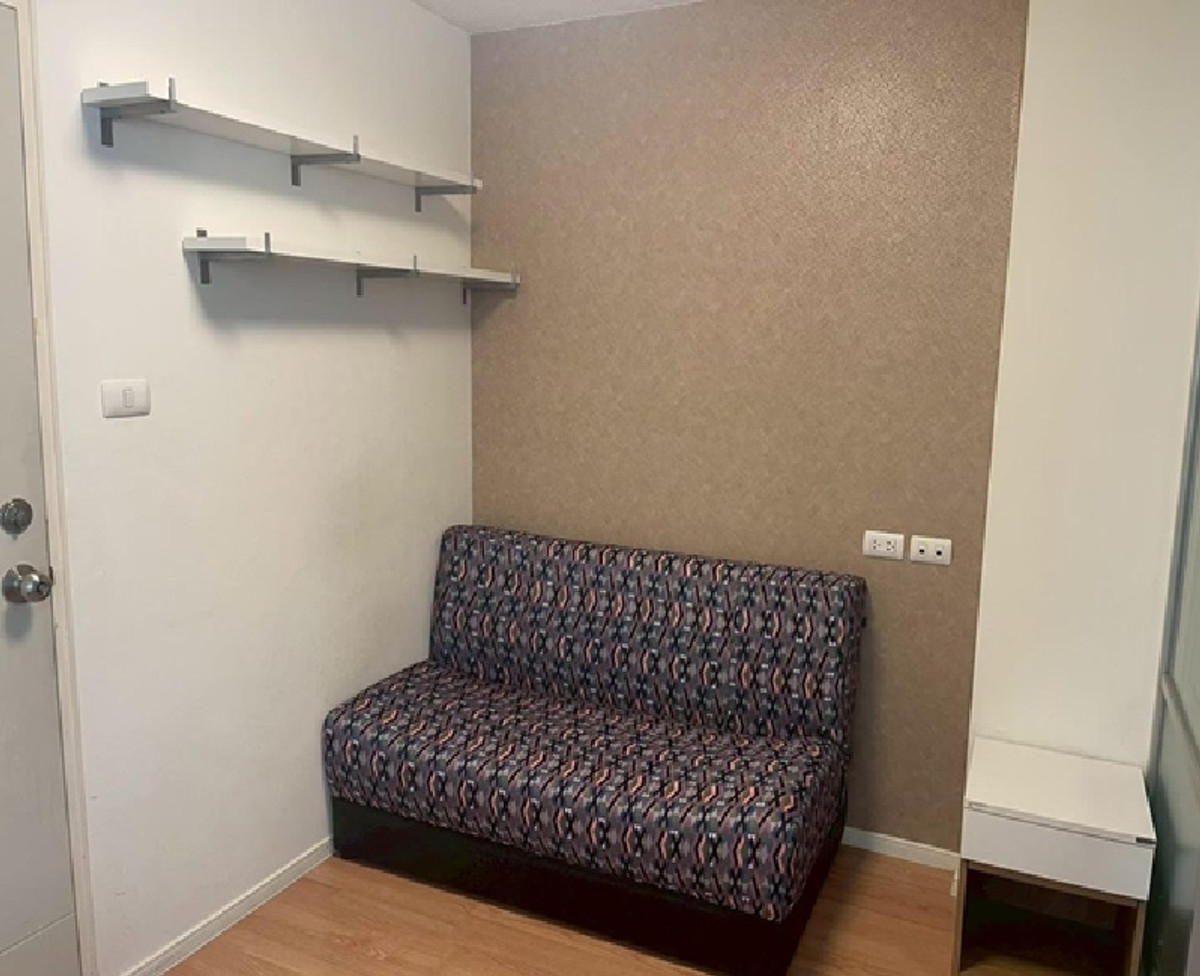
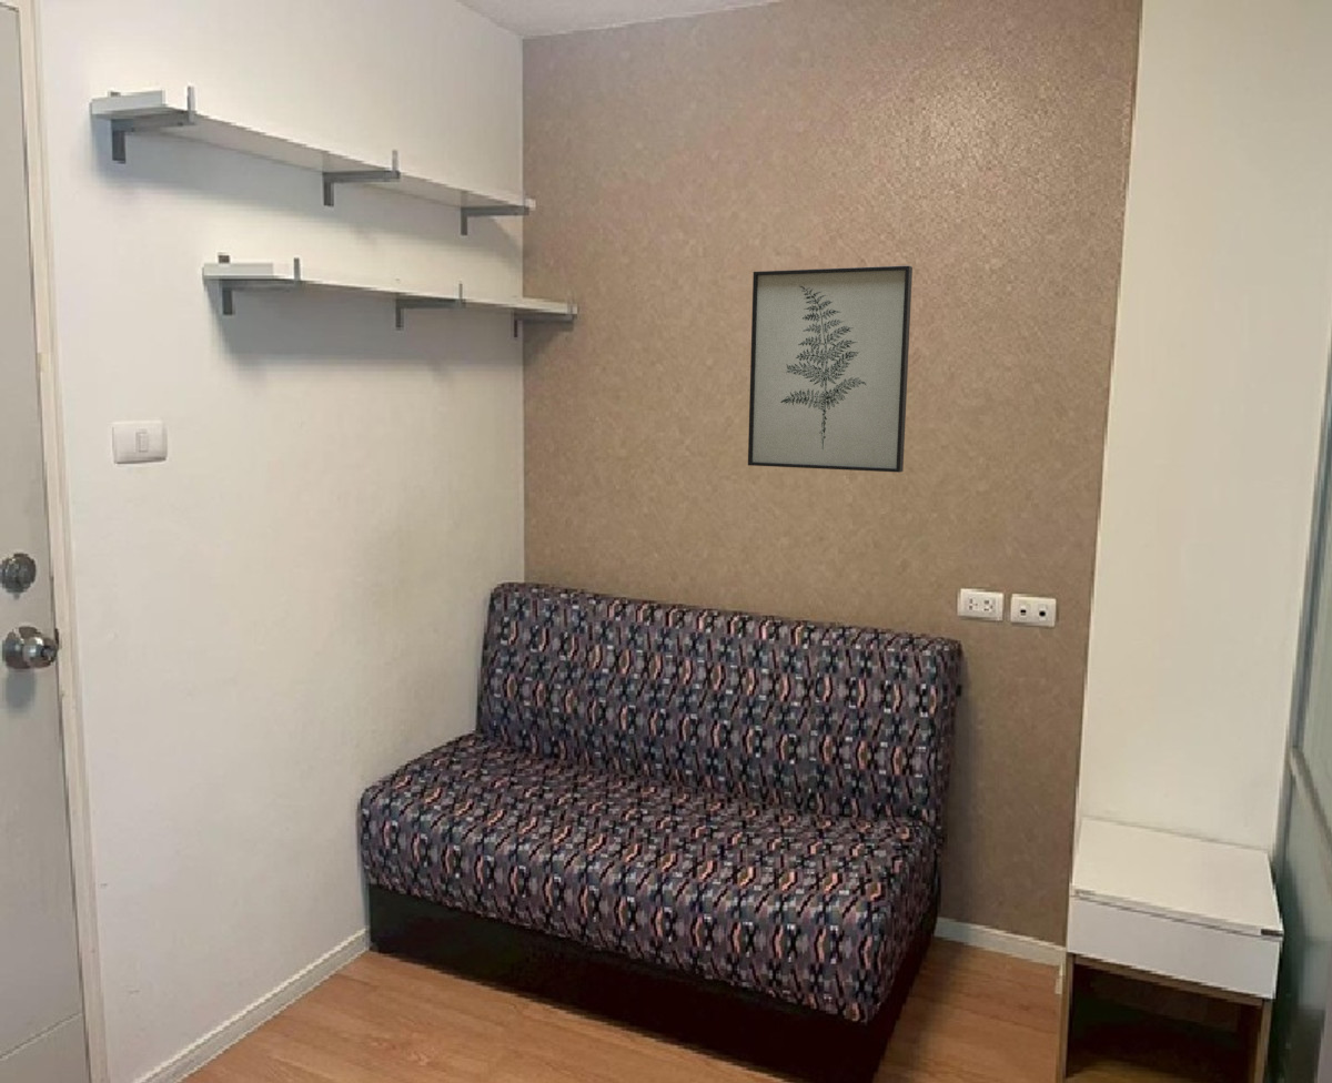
+ wall art (827, 370)
